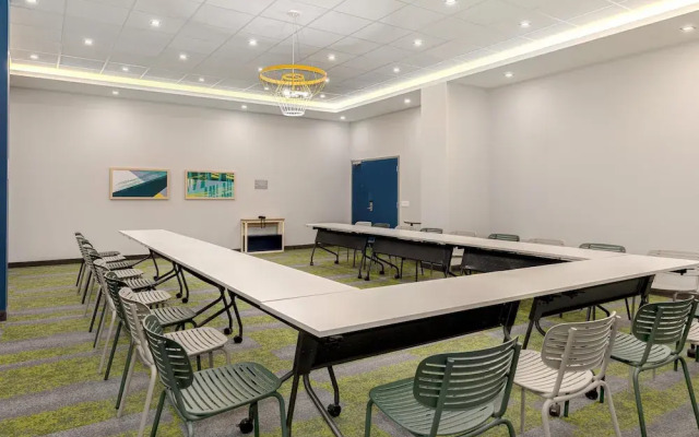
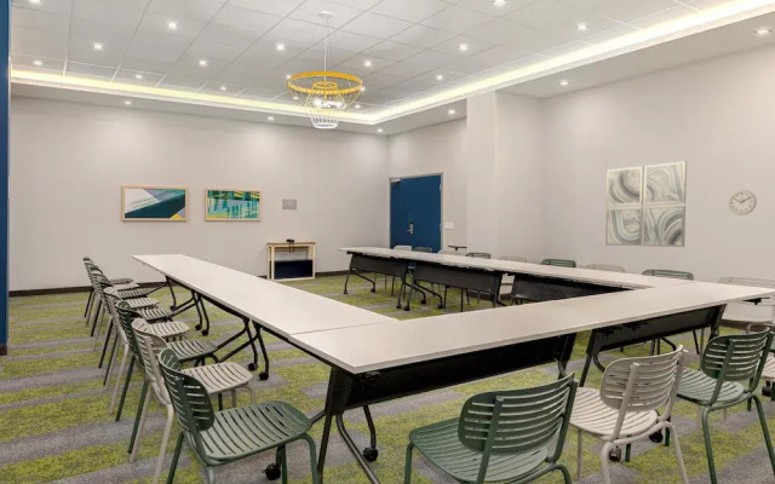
+ wall clock (741, 202)
+ wall art (642, 207)
